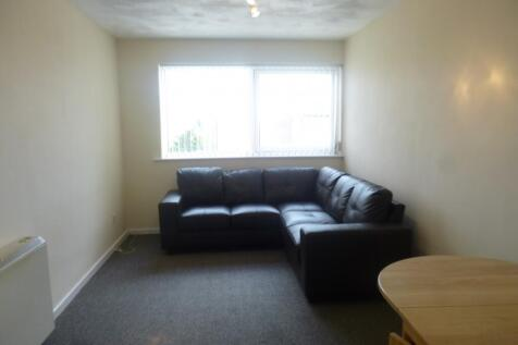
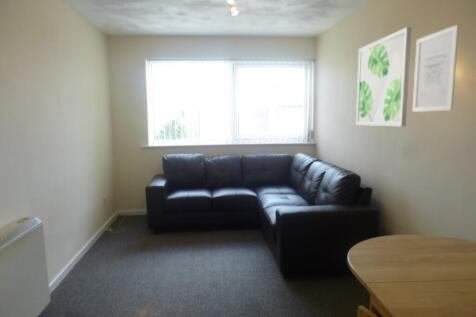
+ wall art (379, 83)
+ wall art (433, 72)
